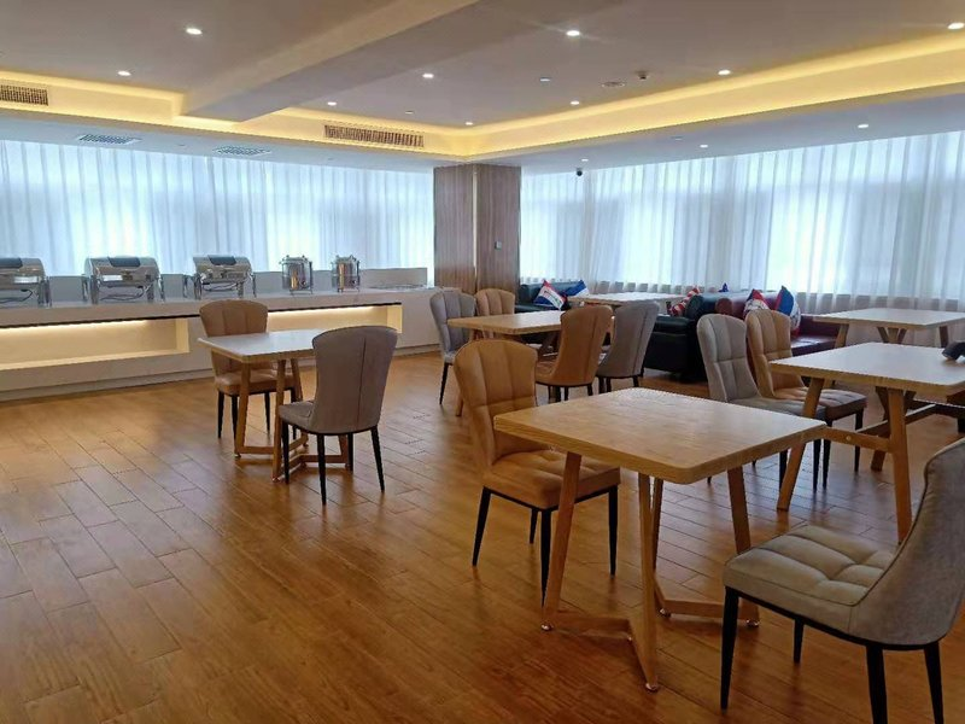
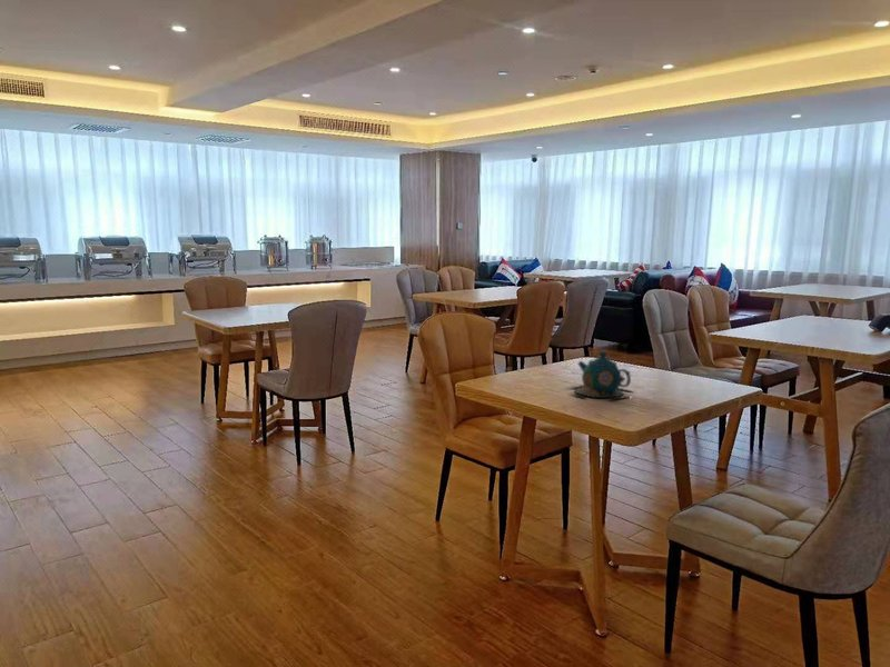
+ teapot (601, 371)
